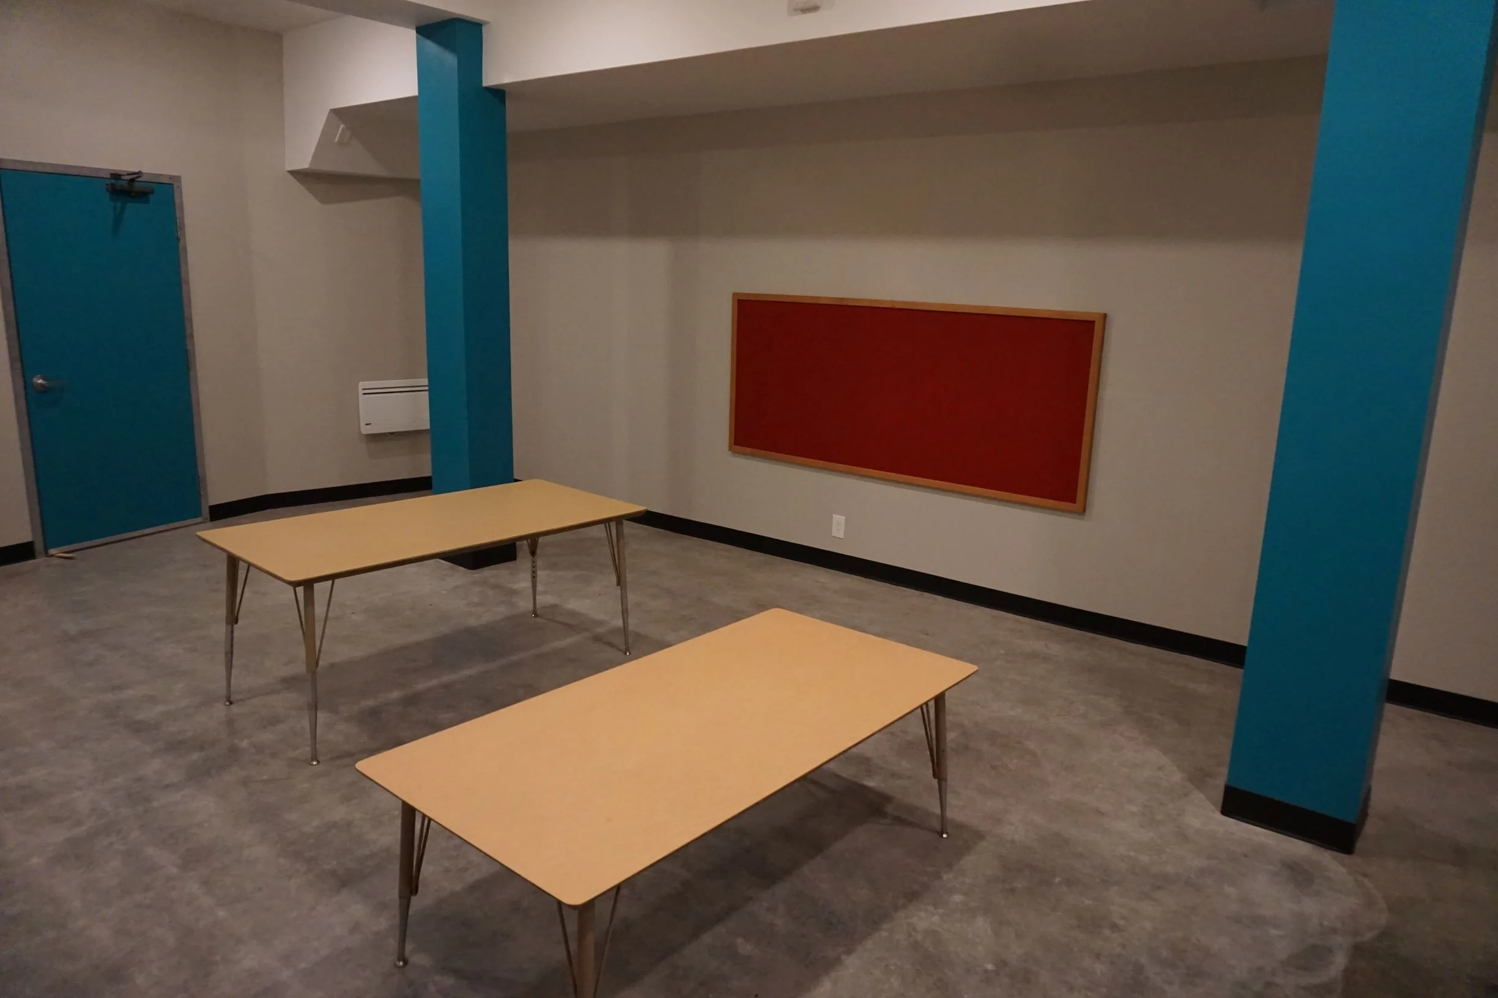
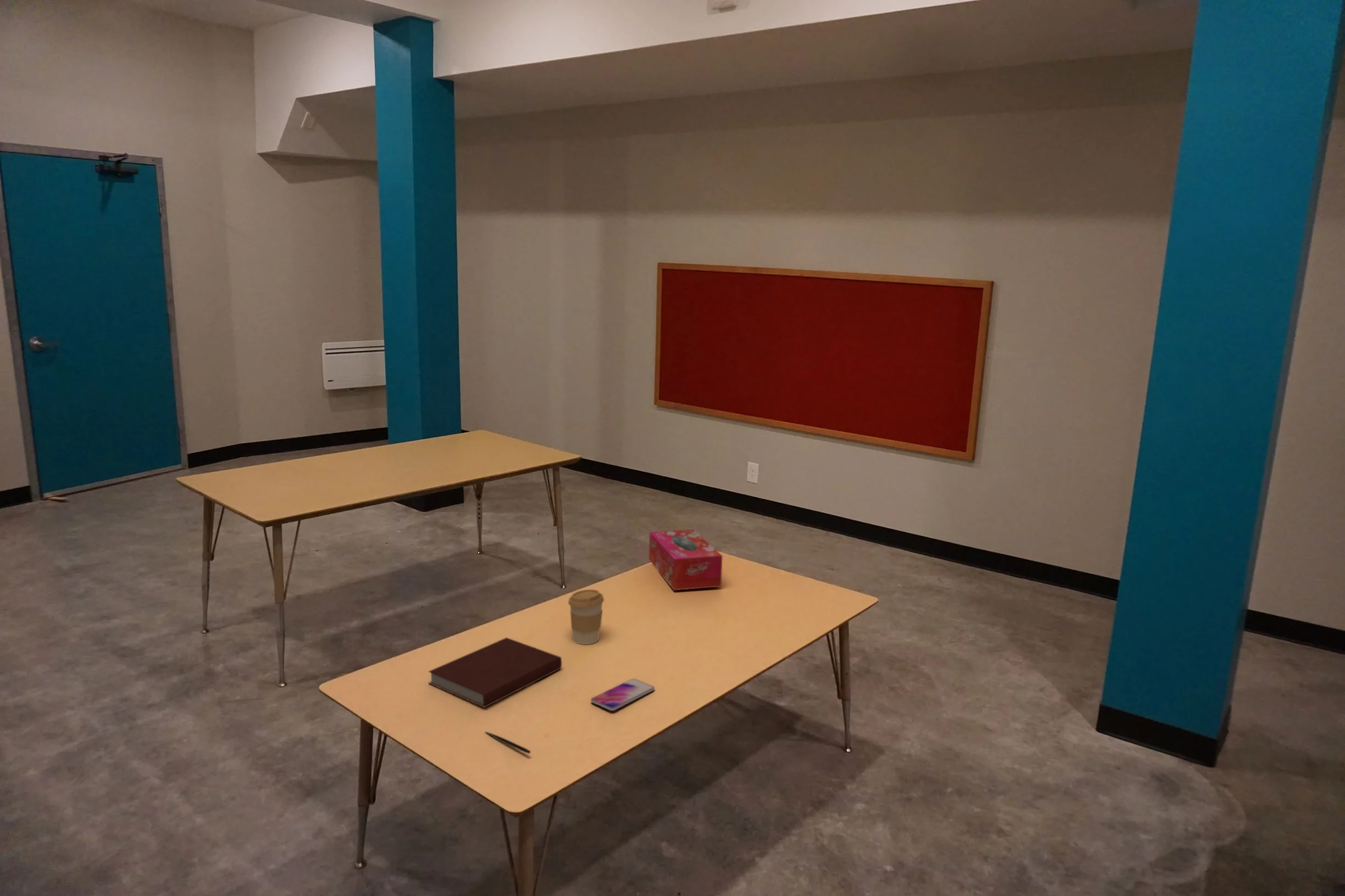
+ tissue box (684, 558)
+ pen (507, 741)
+ notebook (496, 670)
+ coffee cup (585, 615)
+ smartphone (623, 694)
